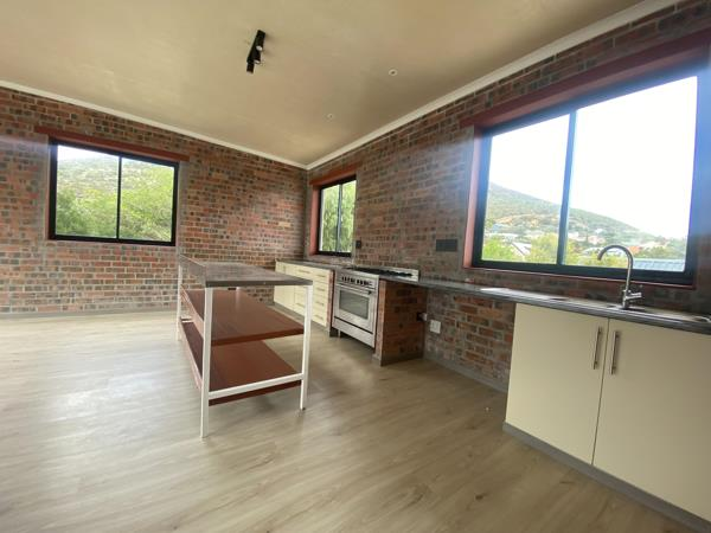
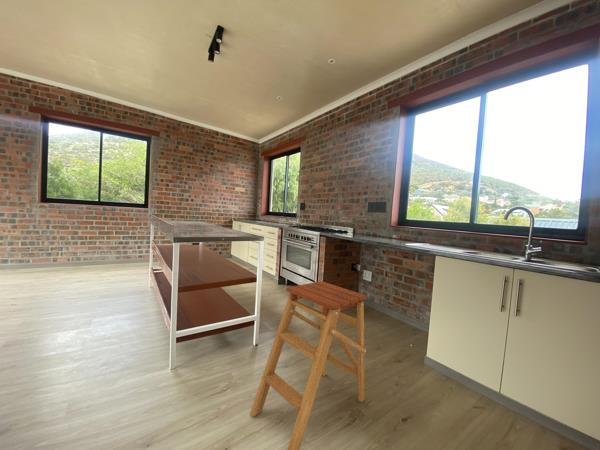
+ step ladder (314, 350)
